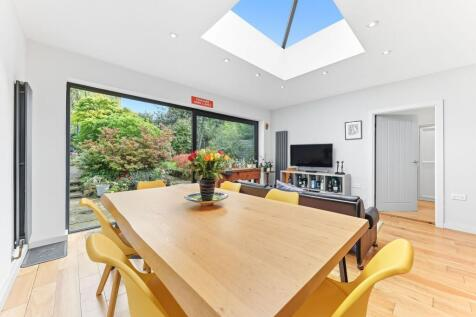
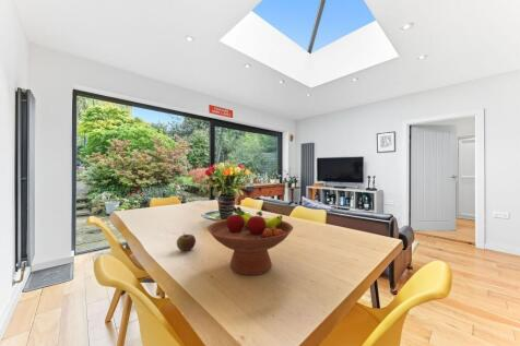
+ fruit bowl (250, 238)
+ apple (186, 241)
